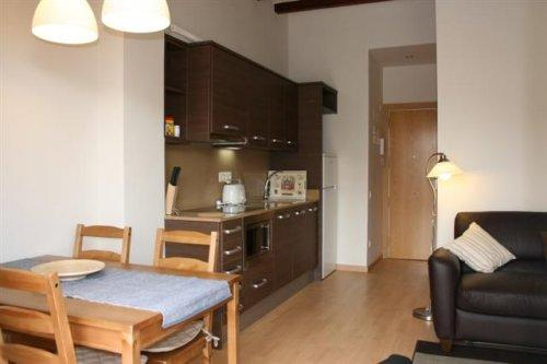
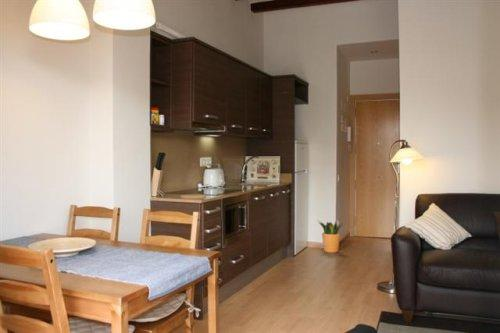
+ potted plant (331, 236)
